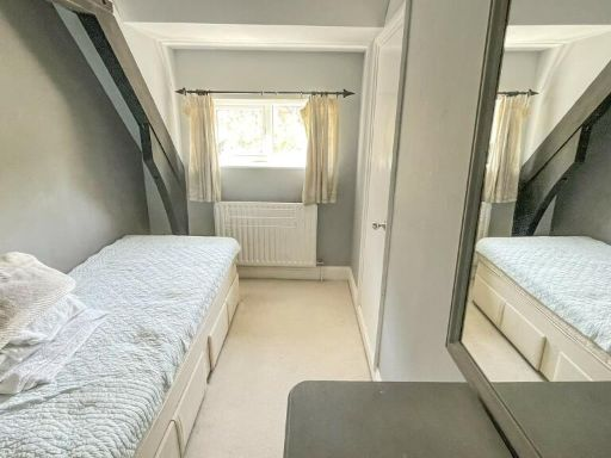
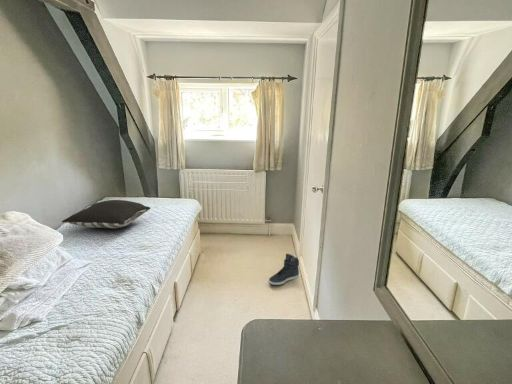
+ pillow (109, 214)
+ sneaker (284, 268)
